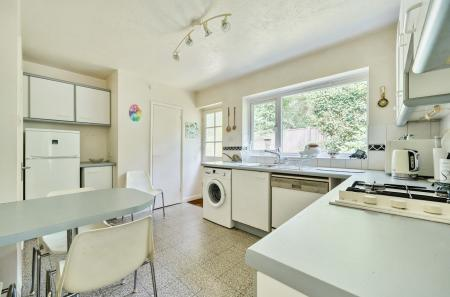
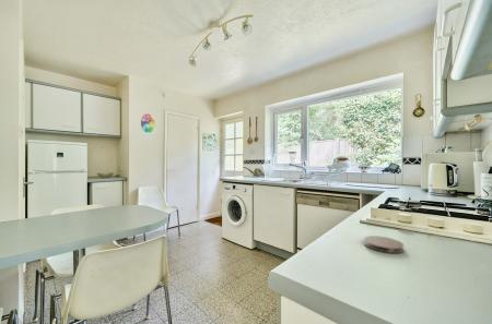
+ coaster (383, 243)
